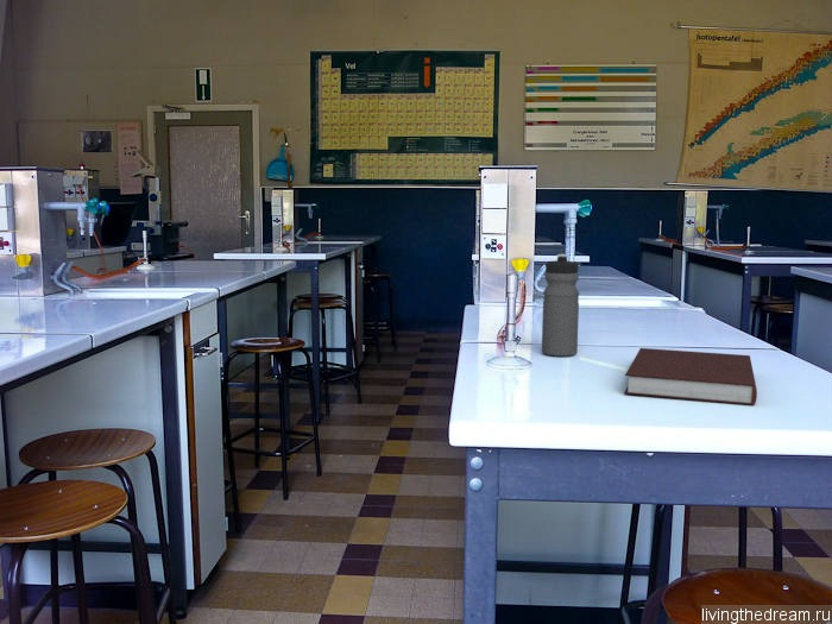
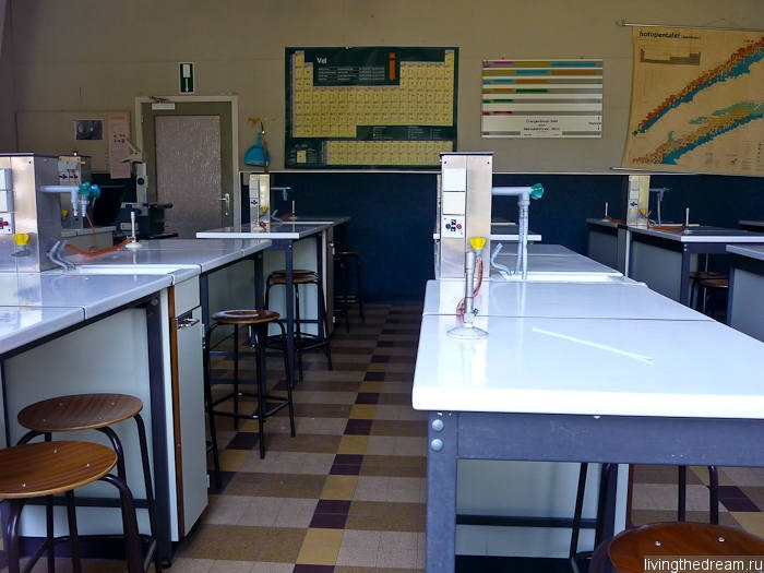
- notebook (691, 373)
- water bottle (560, 303)
